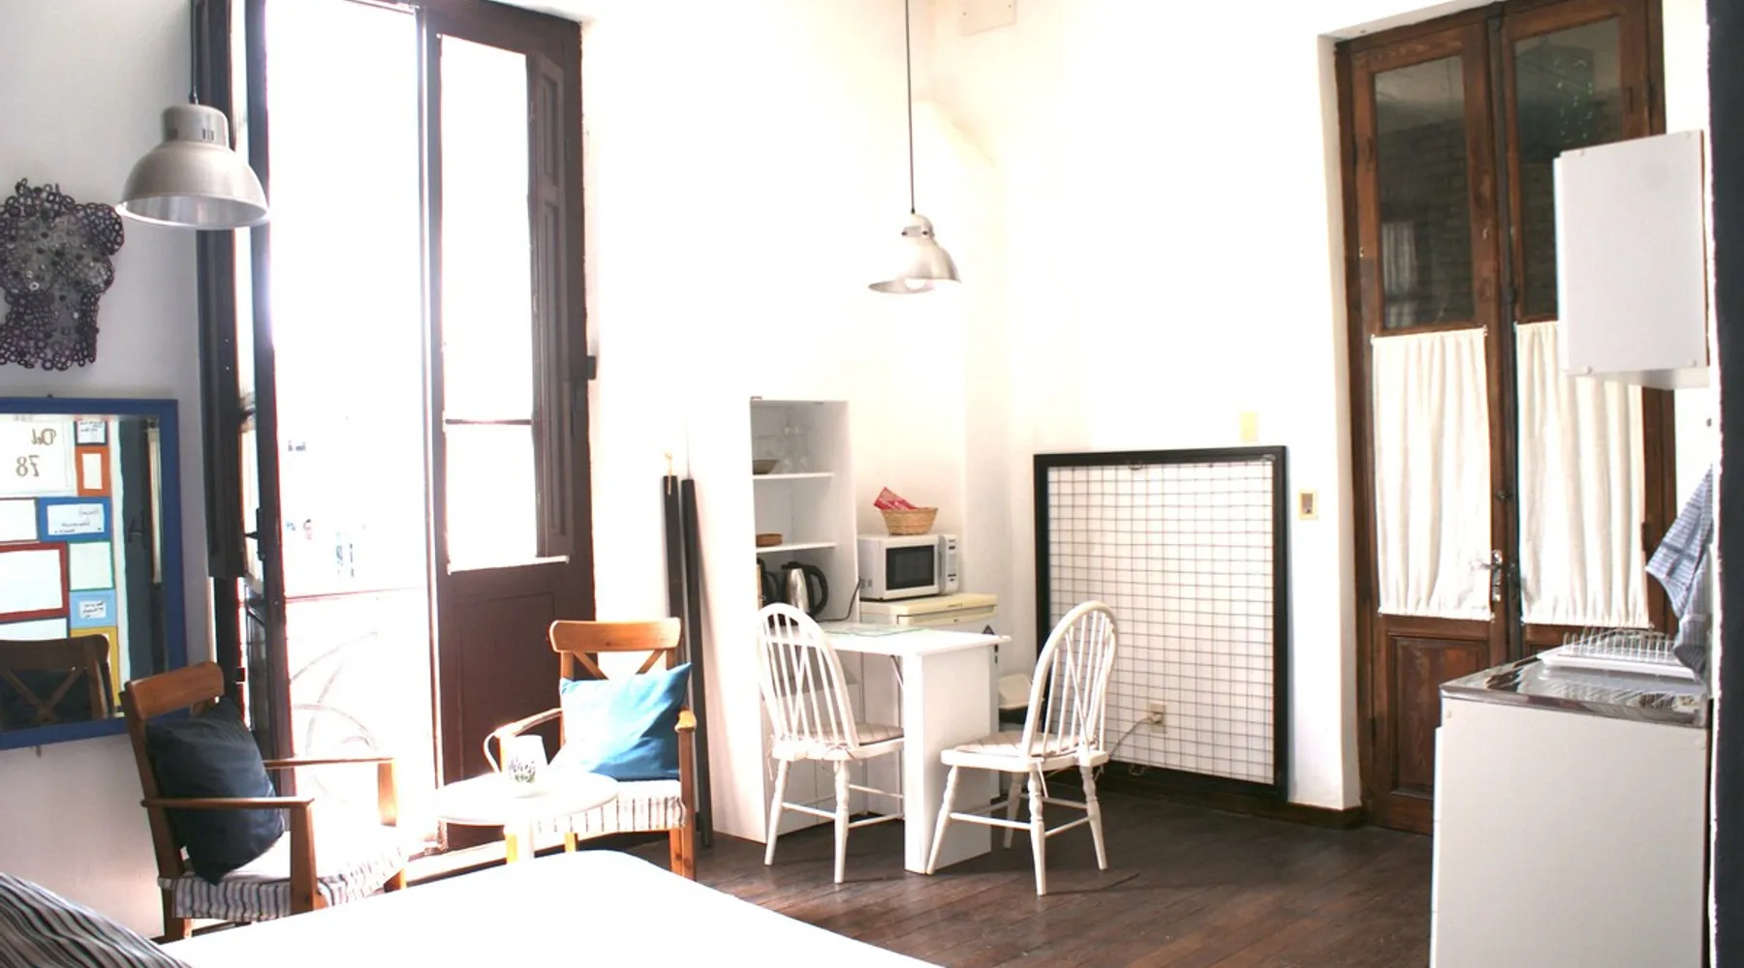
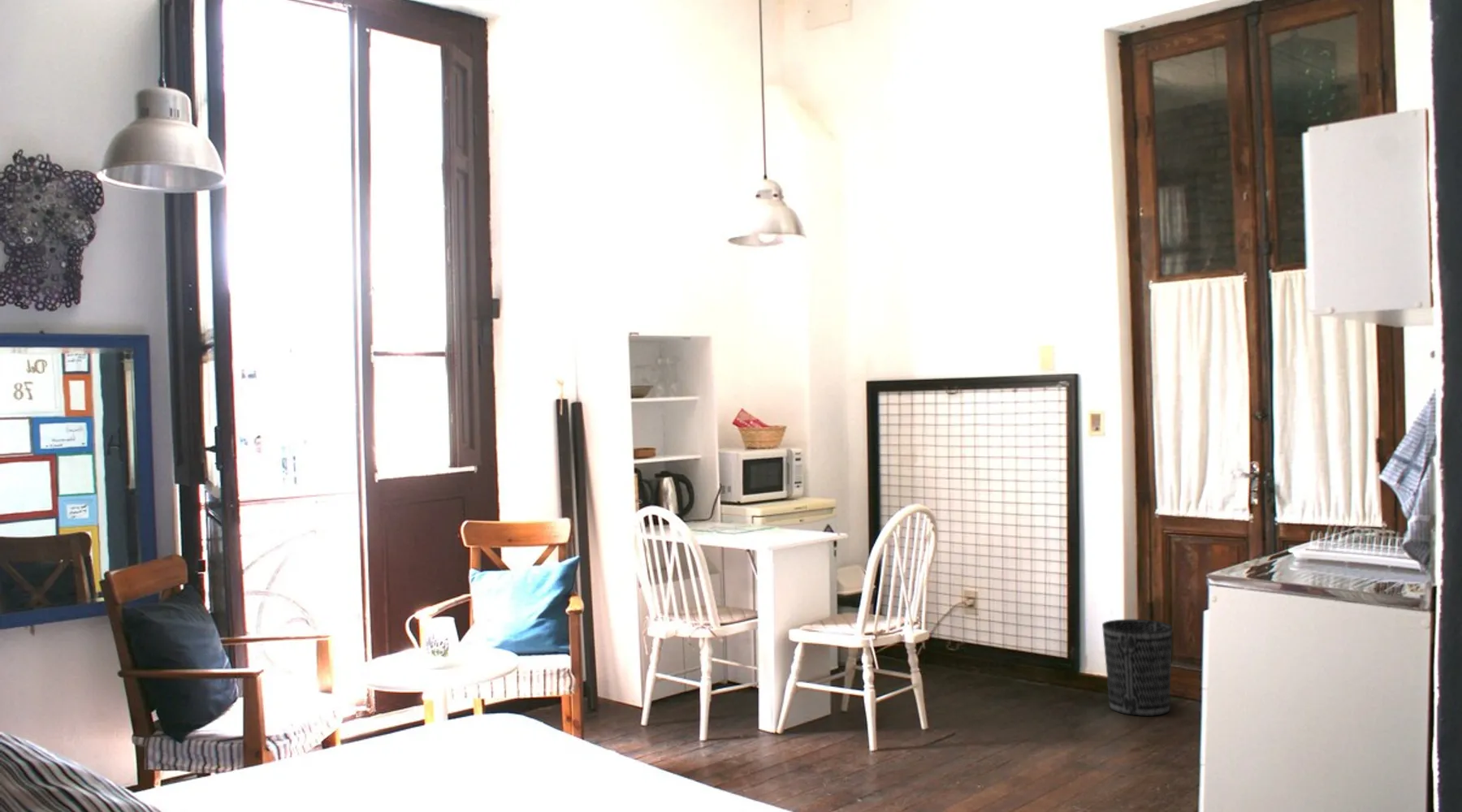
+ wastebasket (1138, 667)
